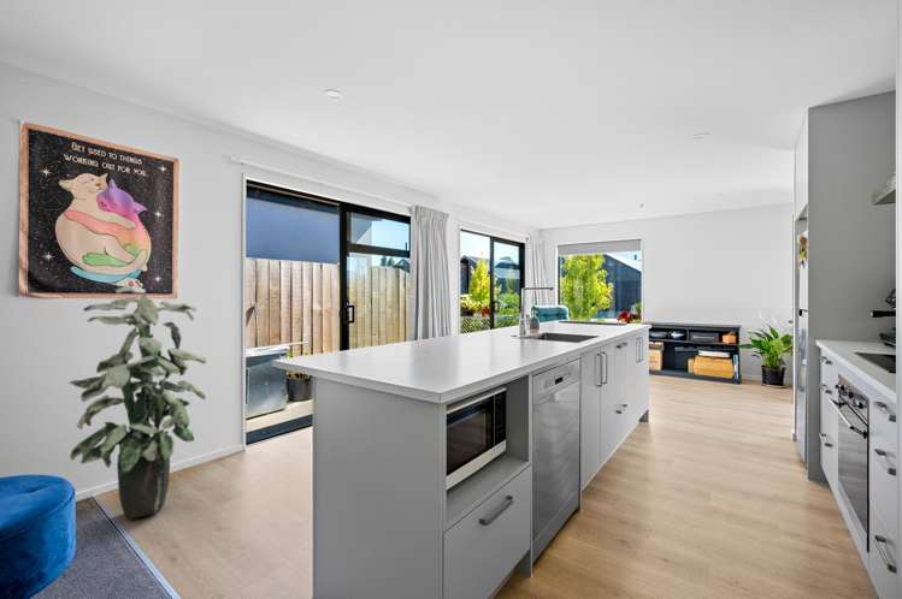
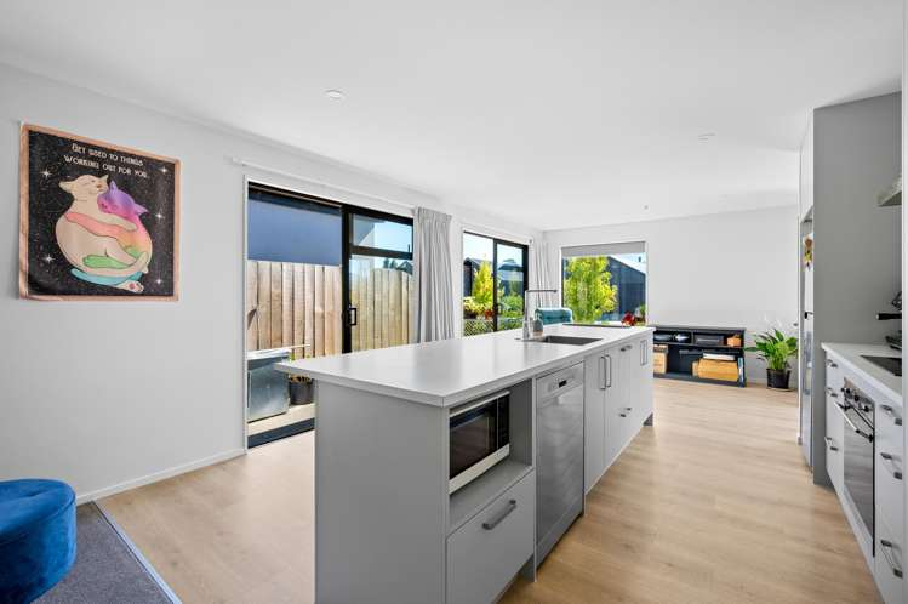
- indoor plant (138, 398)
